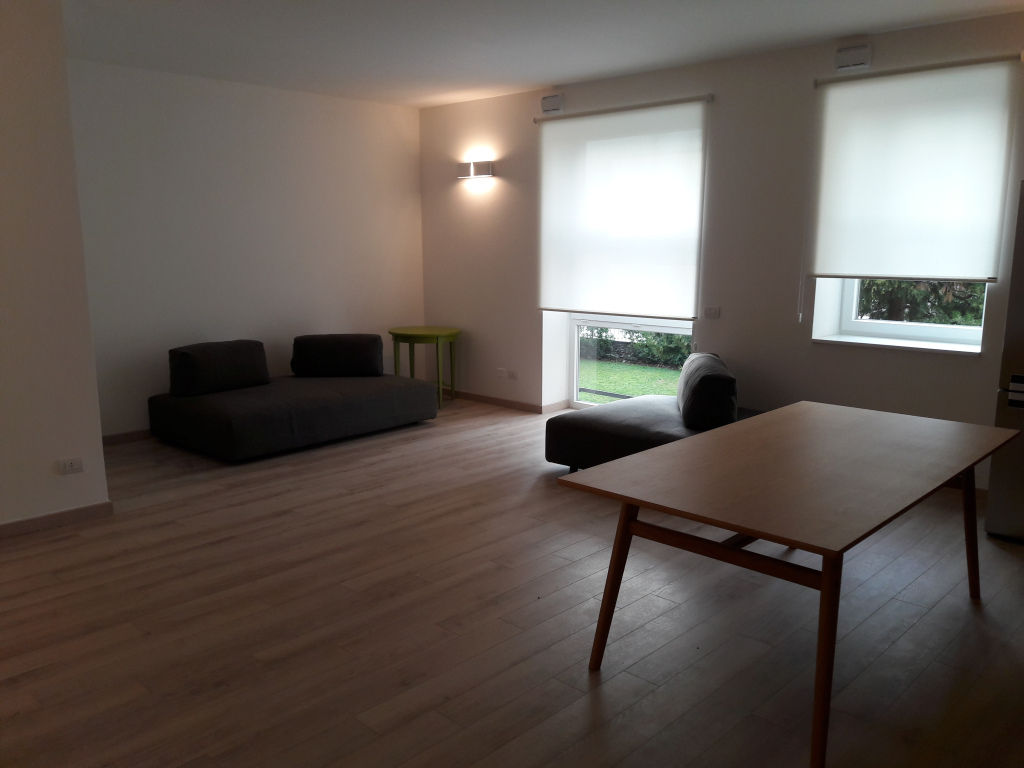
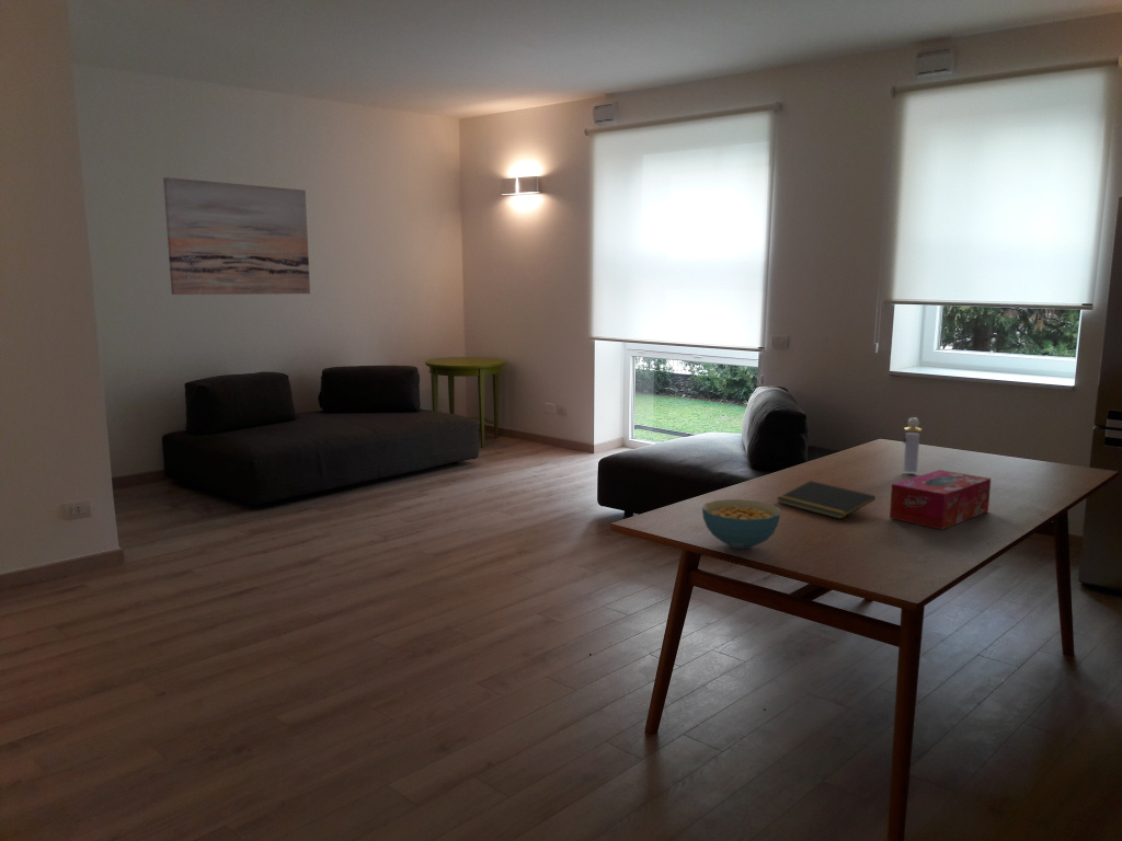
+ cereal bowl (741, 527)
+ notepad (824, 498)
+ perfume bottle (912, 445)
+ tissue box (940, 497)
+ wall art (241, 240)
